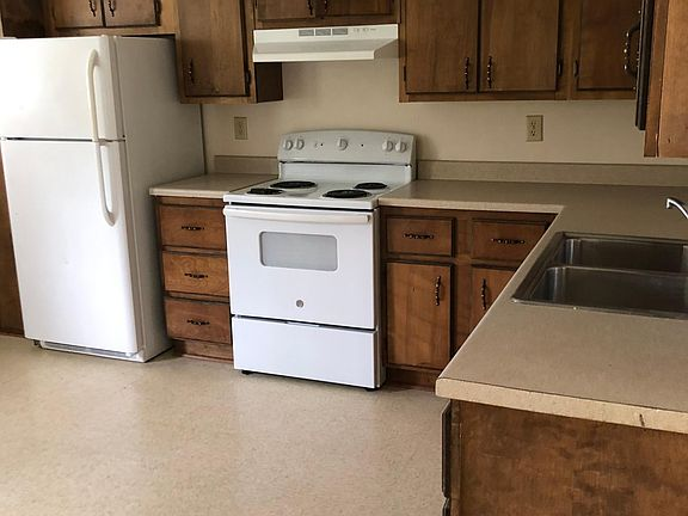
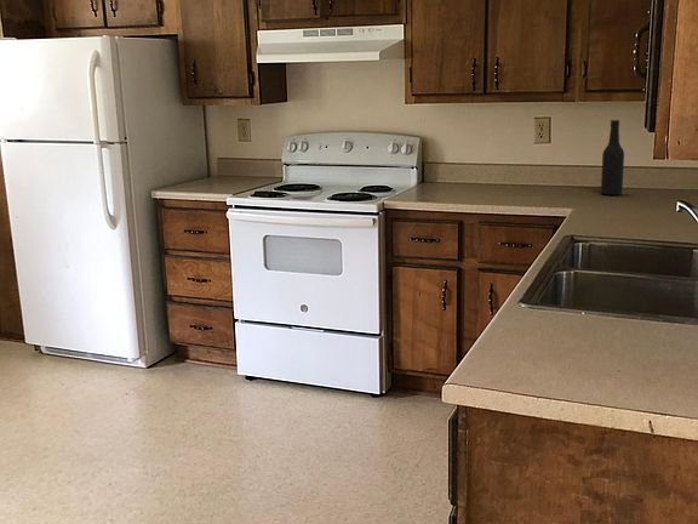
+ bottle (613, 156)
